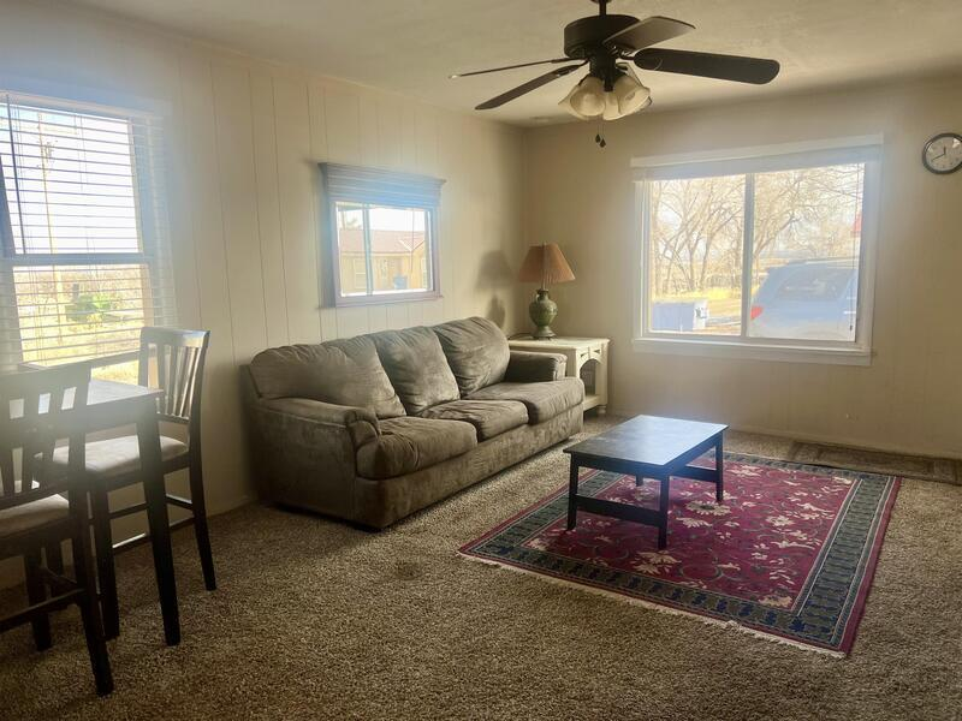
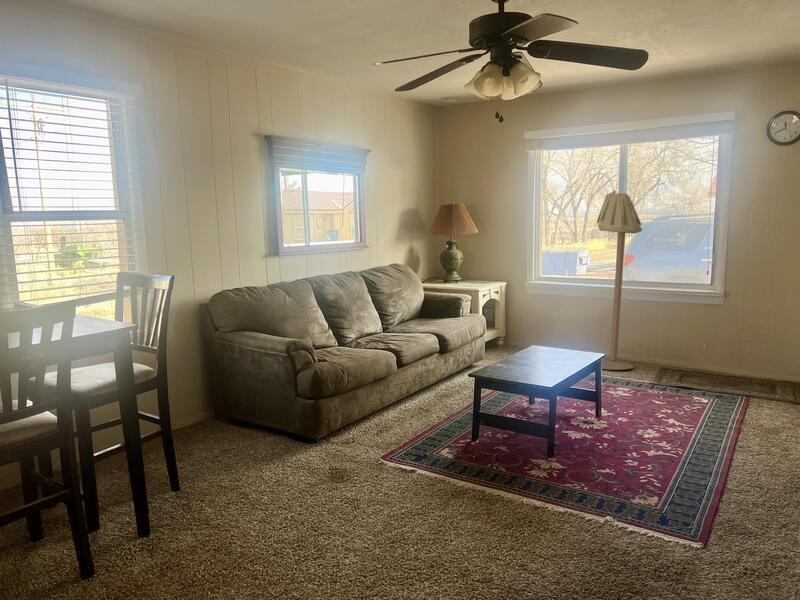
+ floor lamp (617, 279)
